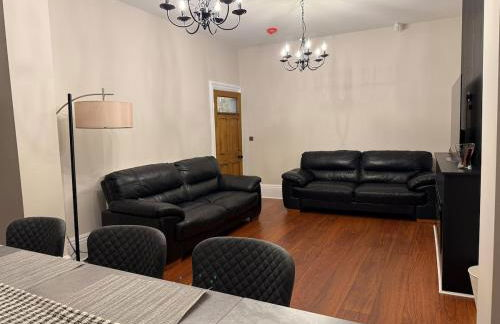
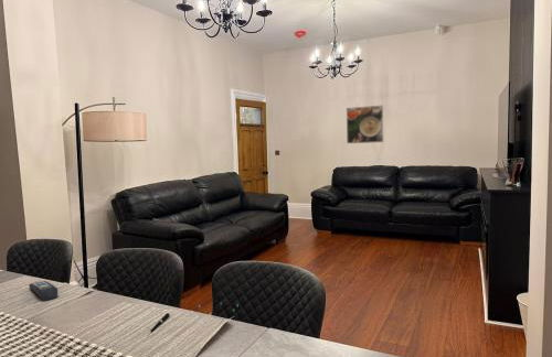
+ pen (158, 323)
+ remote control (43, 289)
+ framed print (364, 125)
